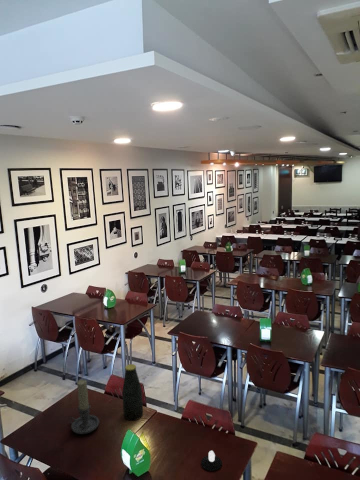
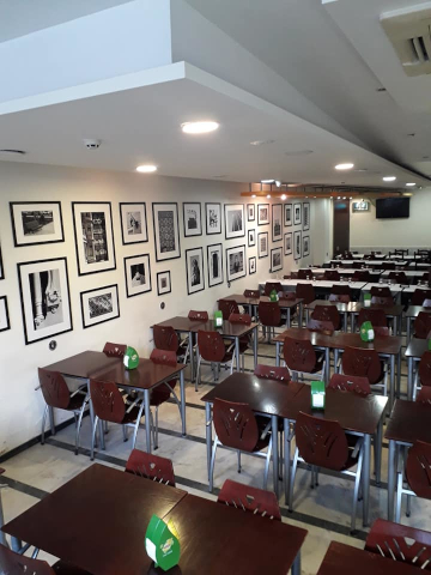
- candle holder (81, 403)
- candle (211, 457)
- bottle (132, 391)
